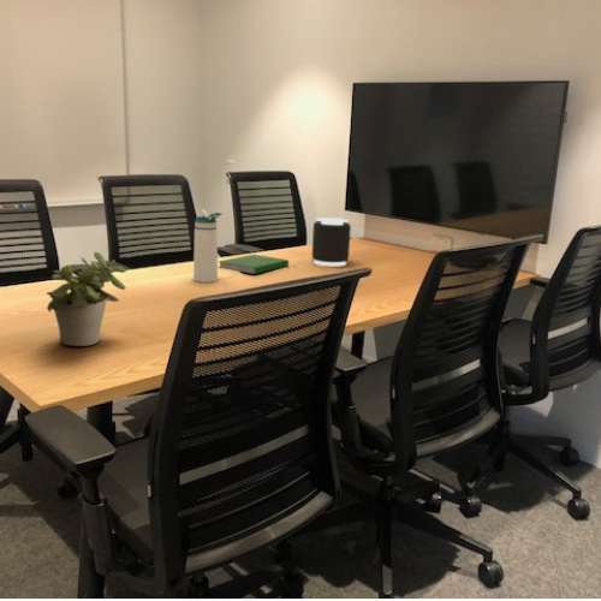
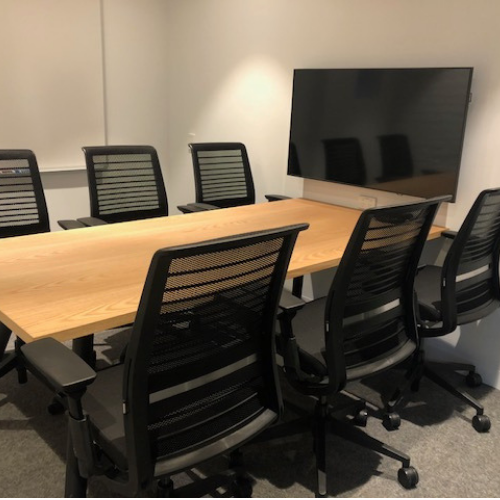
- hardcover book (254, 263)
- water bottle (207, 245)
- potted plant (88, 300)
- speaker (331, 240)
